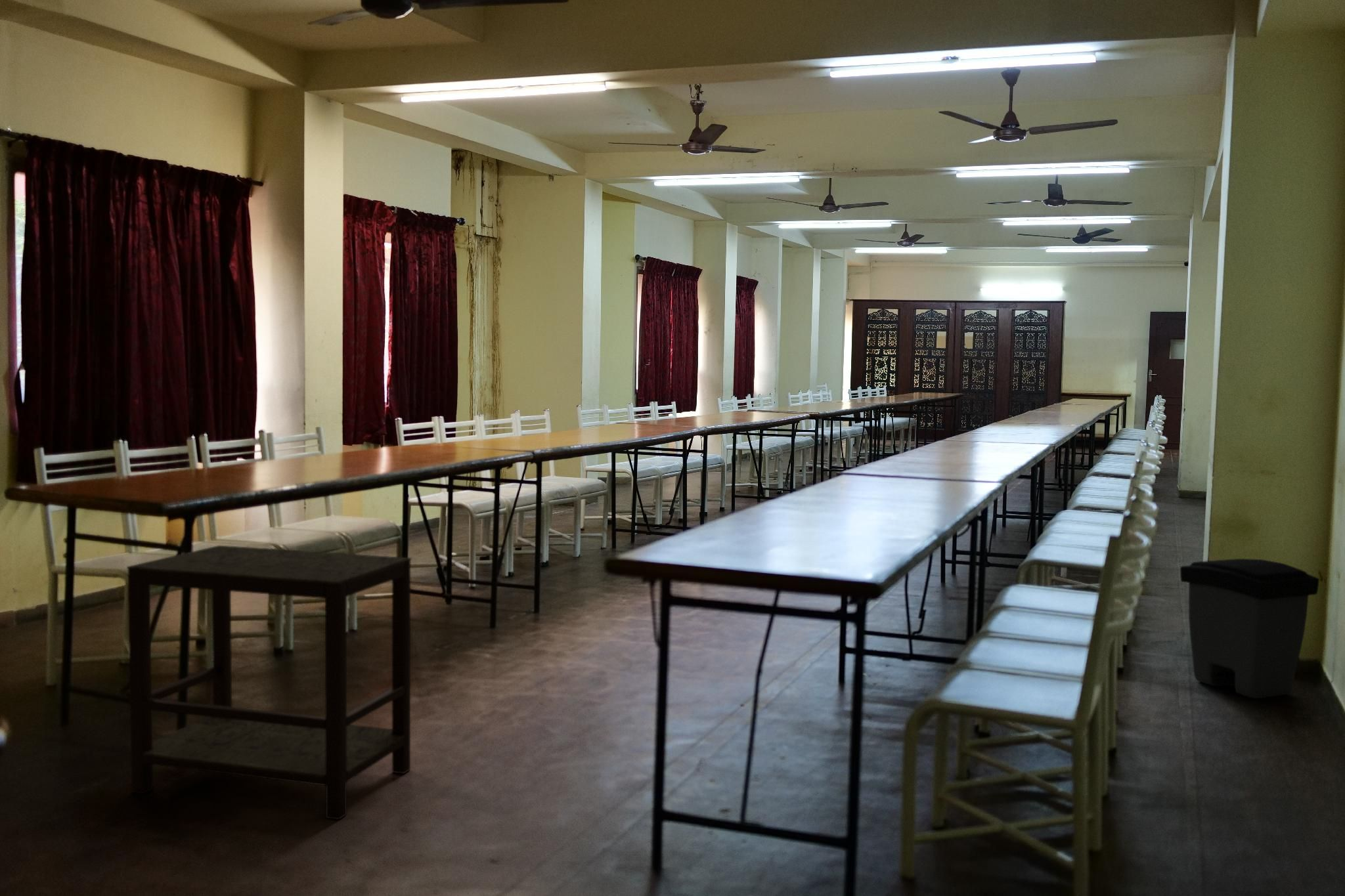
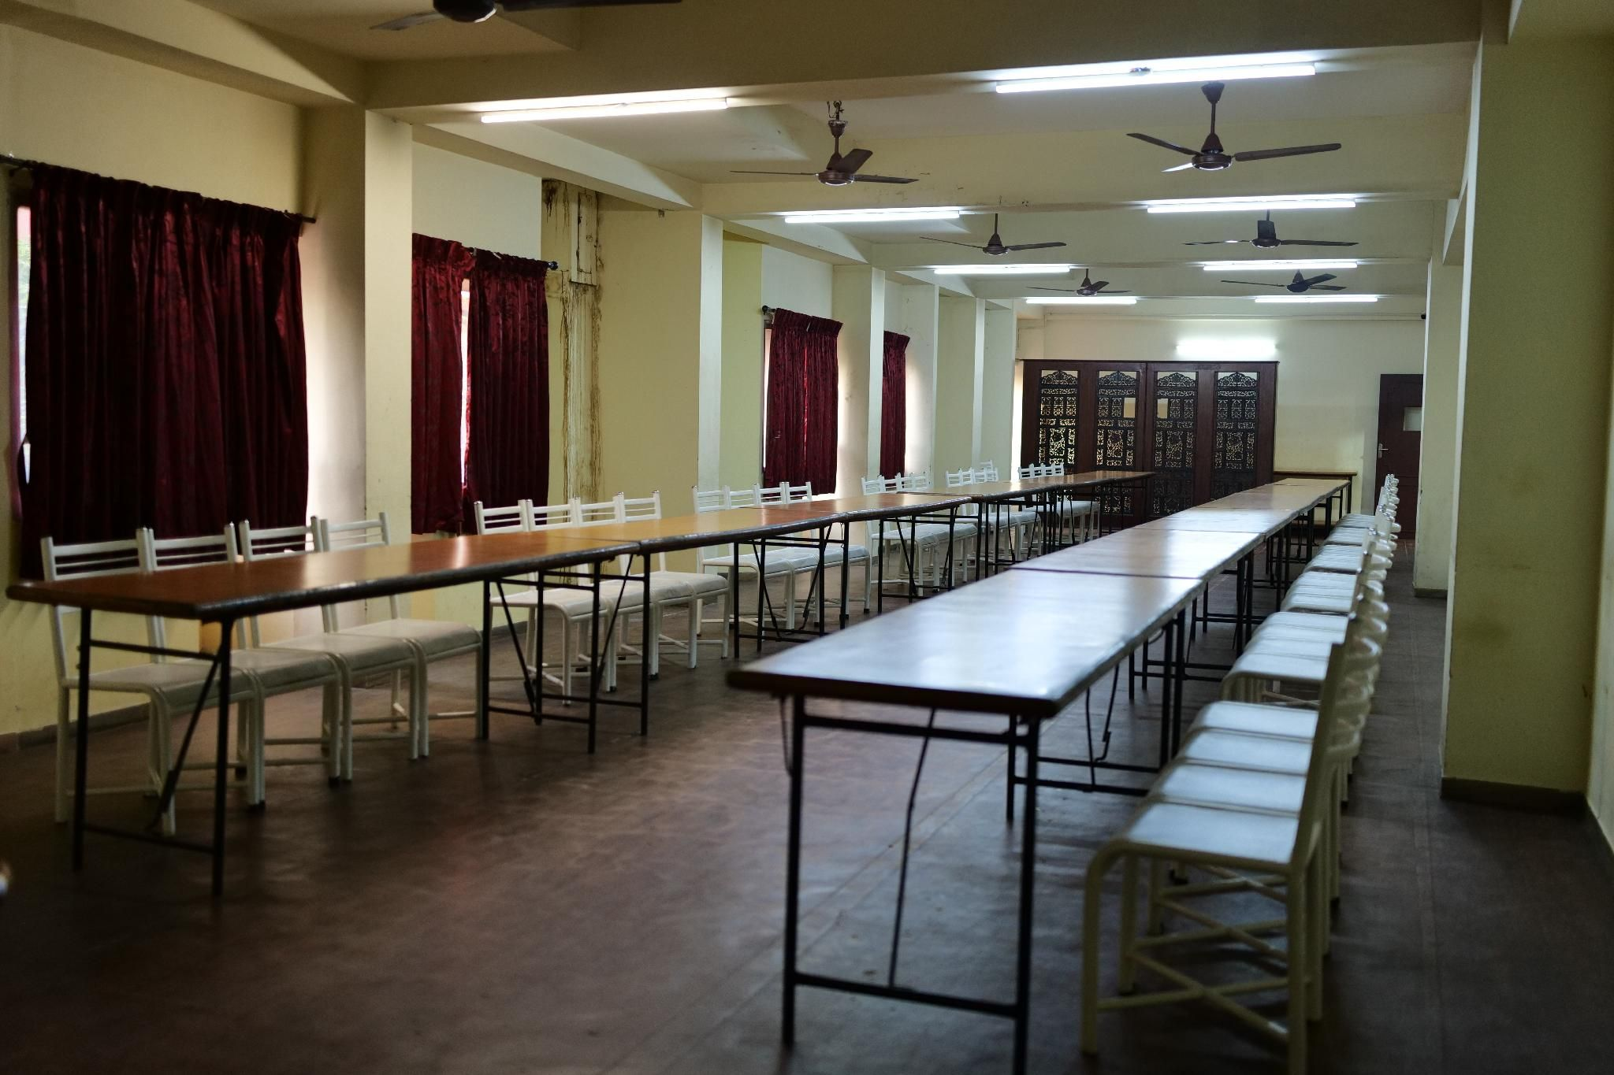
- side table (270, 711)
- trash can (1246, 626)
